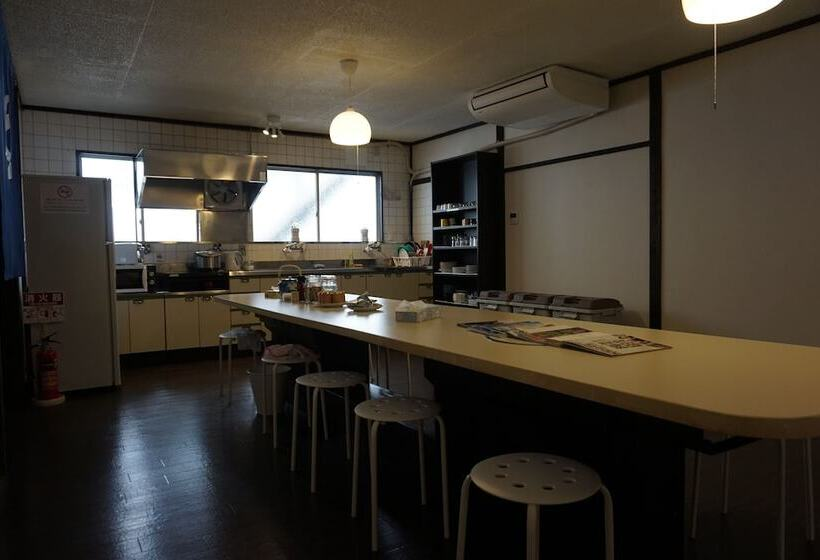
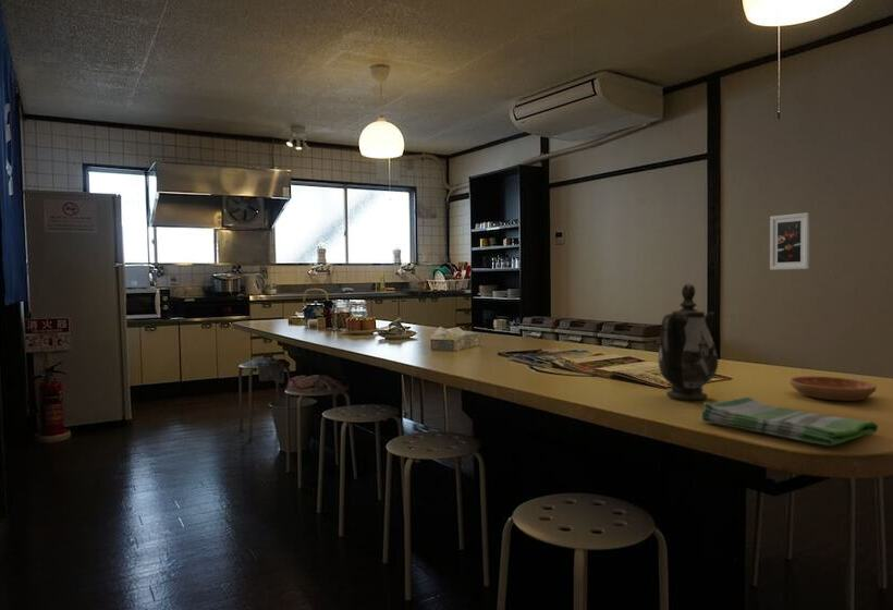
+ dish towel (784, 416)
+ saucer (831, 388)
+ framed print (788, 242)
+ teapot (688, 340)
